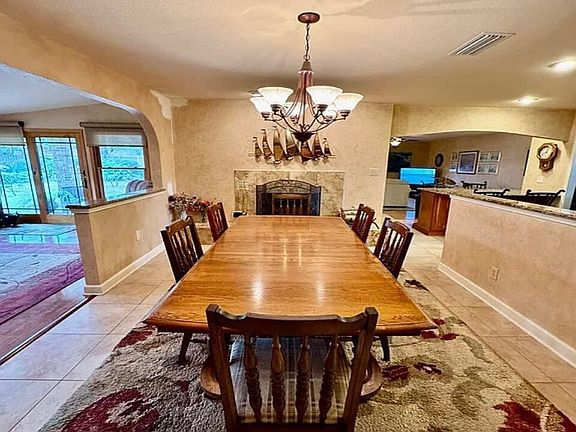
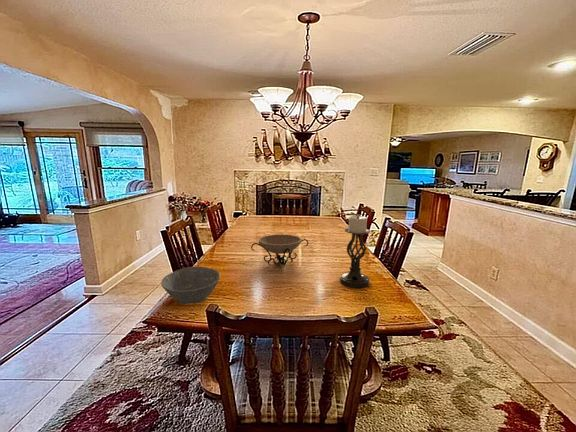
+ bowl (191, 287)
+ candle holder (356, 248)
+ decorative bowl (280, 251)
